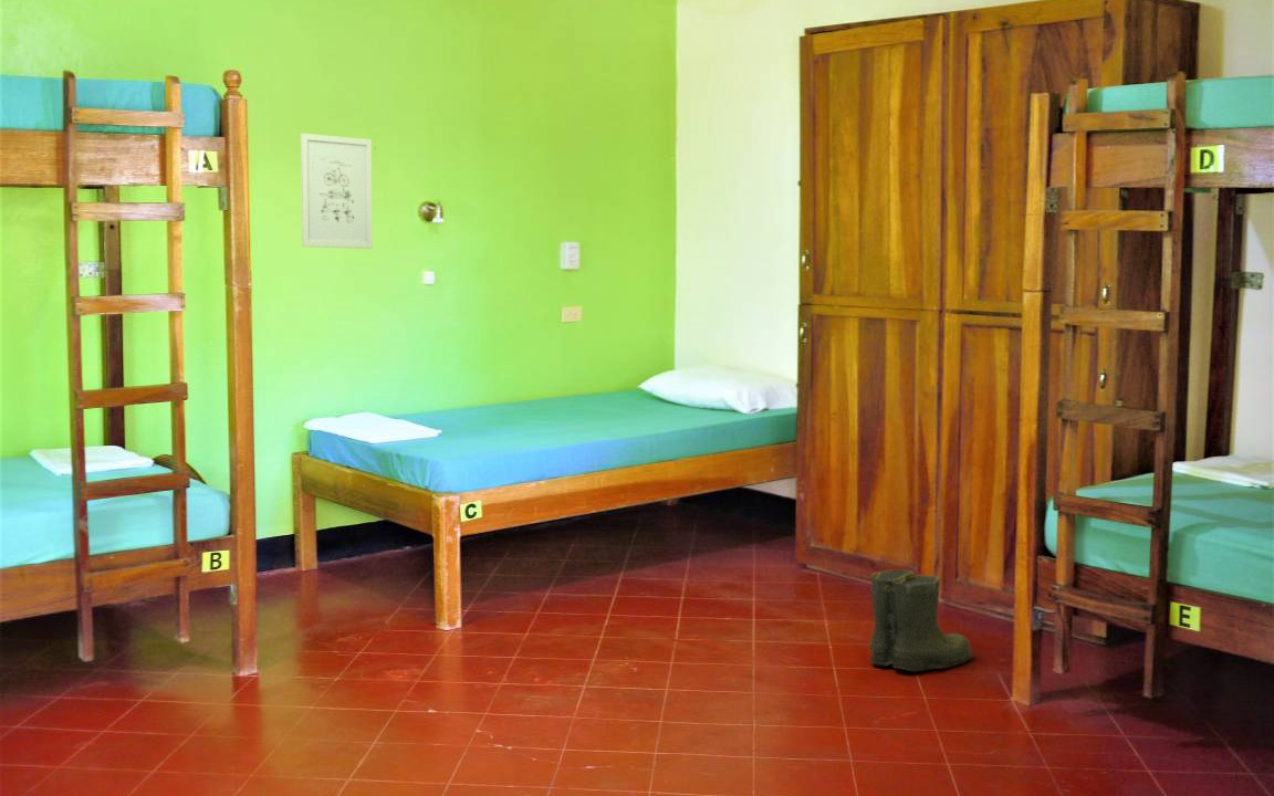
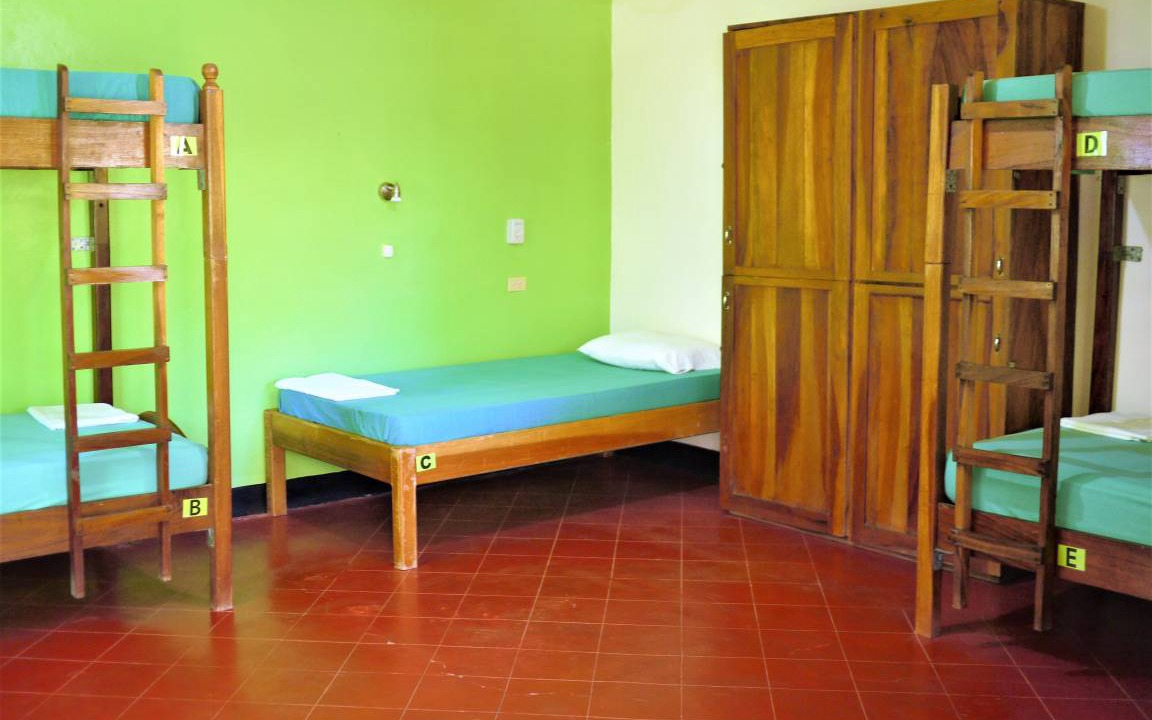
- boots (920, 616)
- wall art (336, 191)
